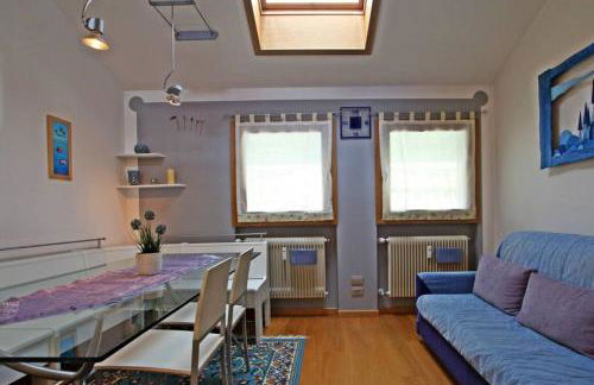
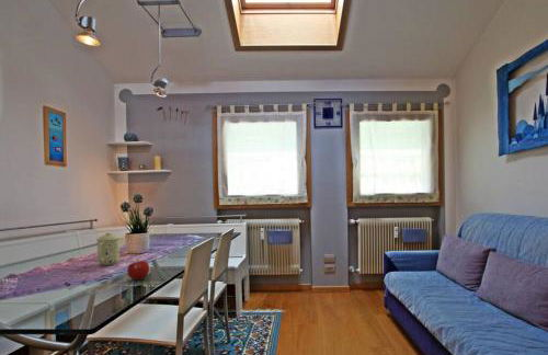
+ fruit (138, 268)
+ mug (107, 249)
